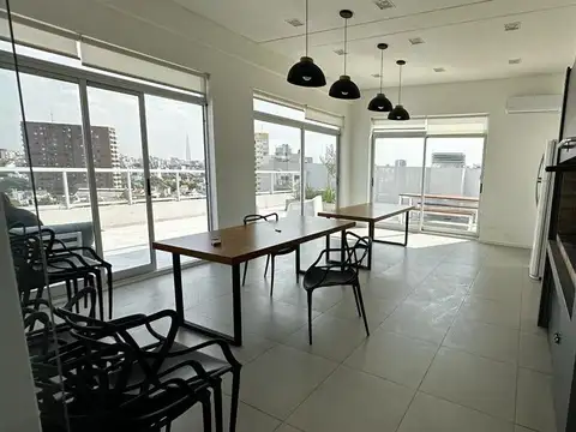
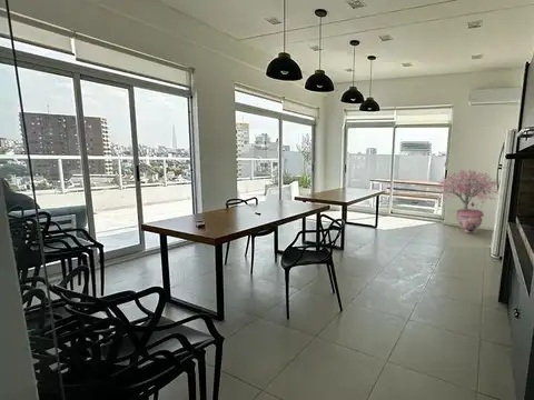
+ potted tree (466, 200)
